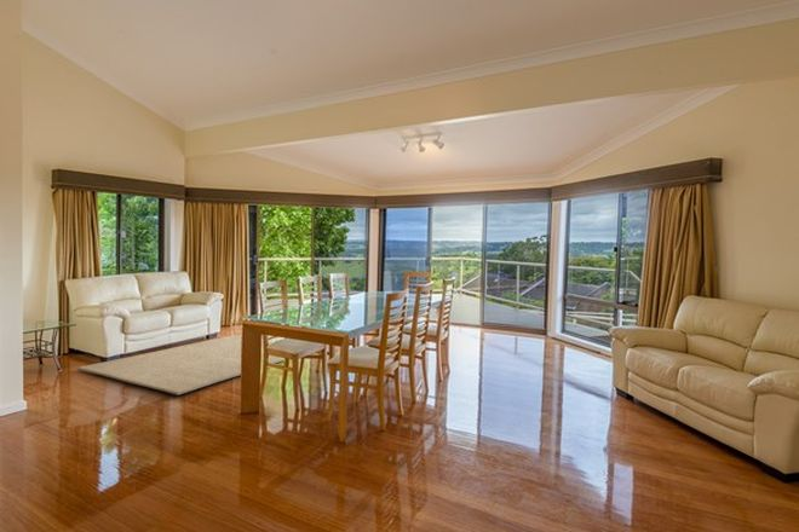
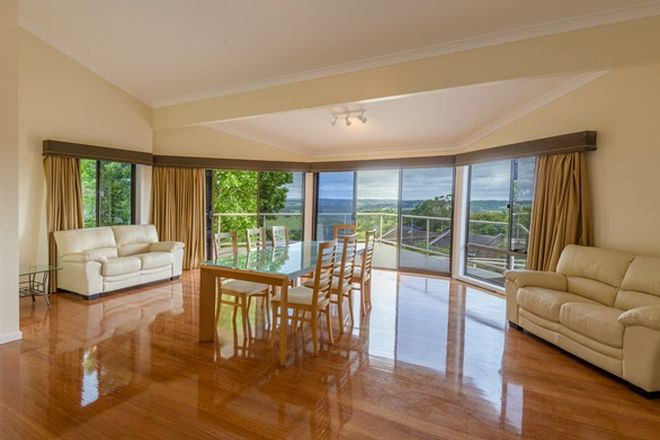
- rug (226, 353)
